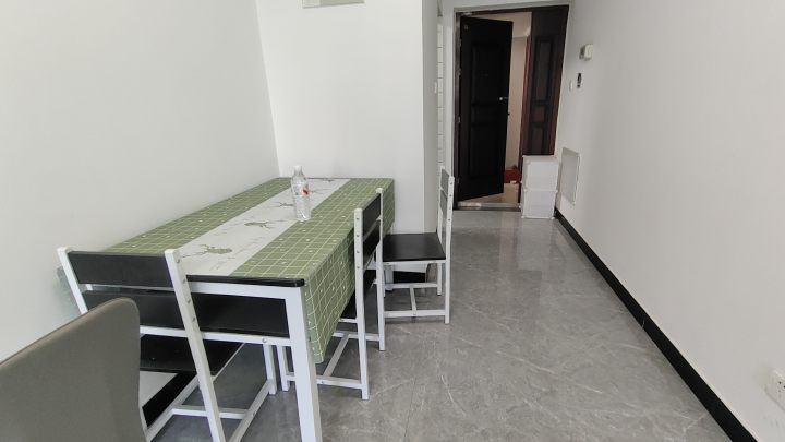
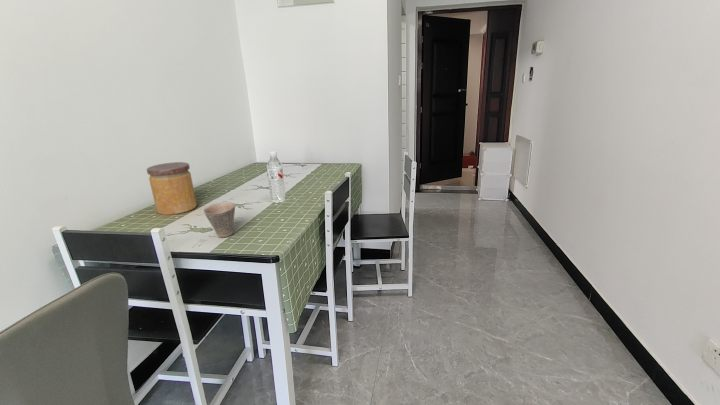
+ cup (221, 221)
+ jar (172, 187)
